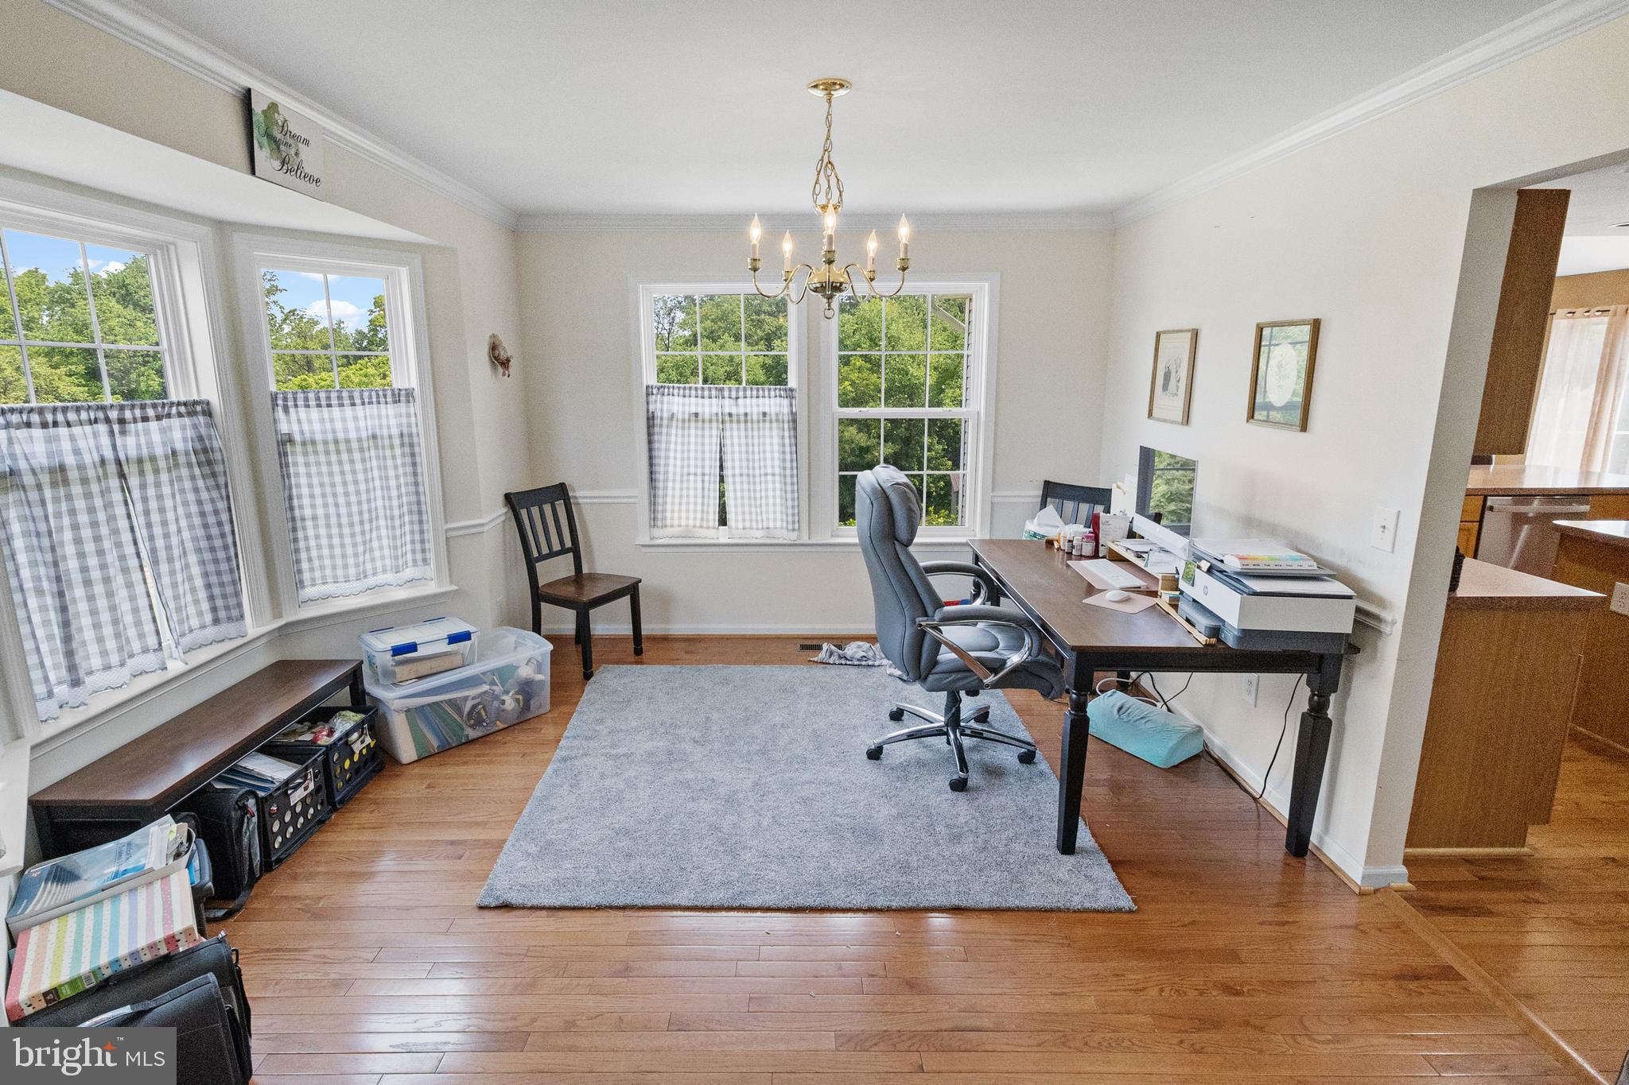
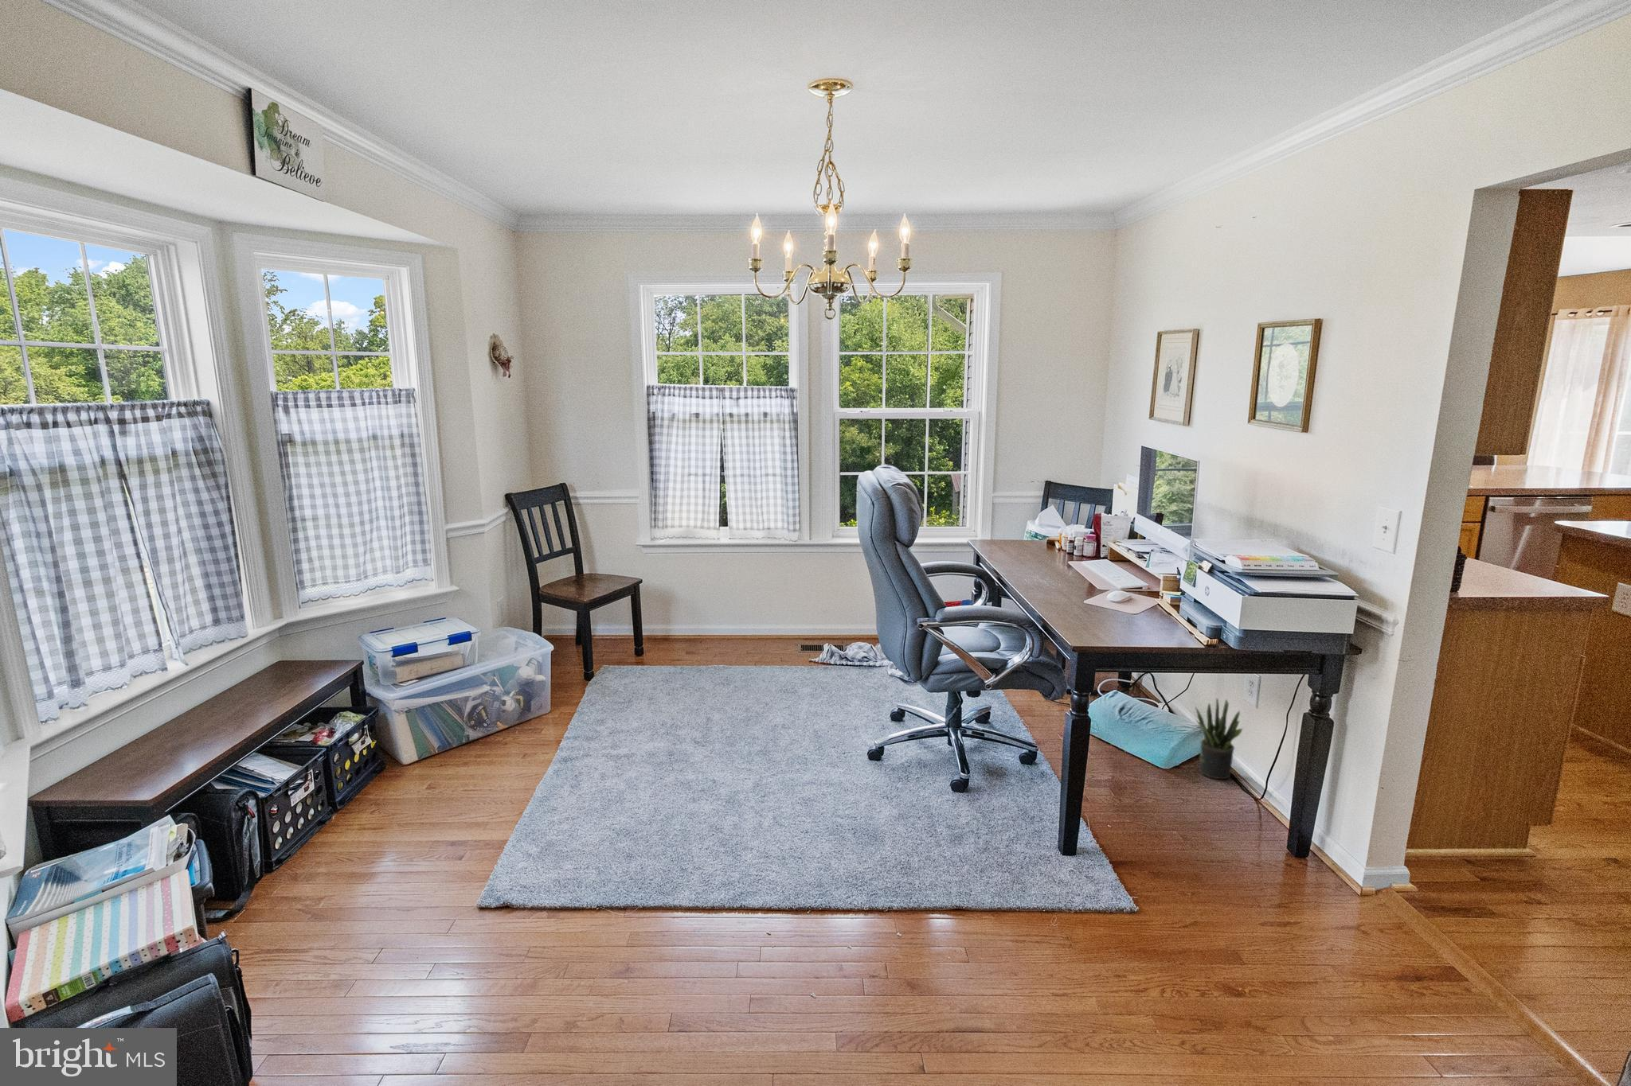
+ potted plant (1215, 737)
